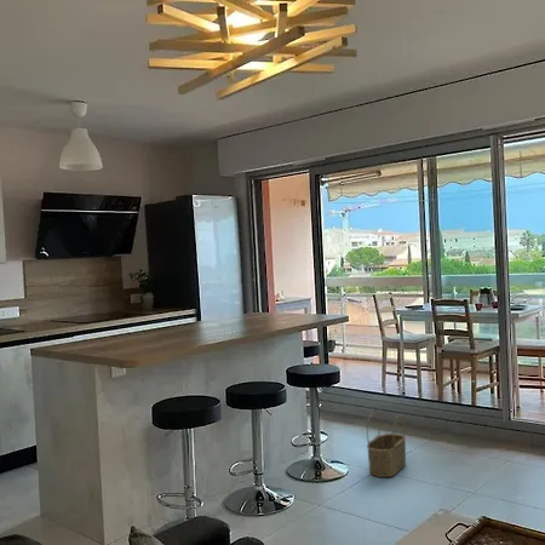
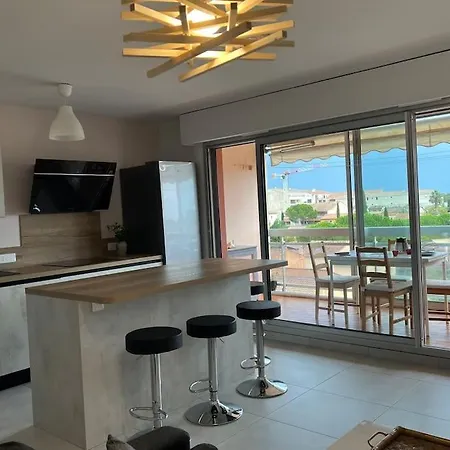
- wicker basket (386, 441)
